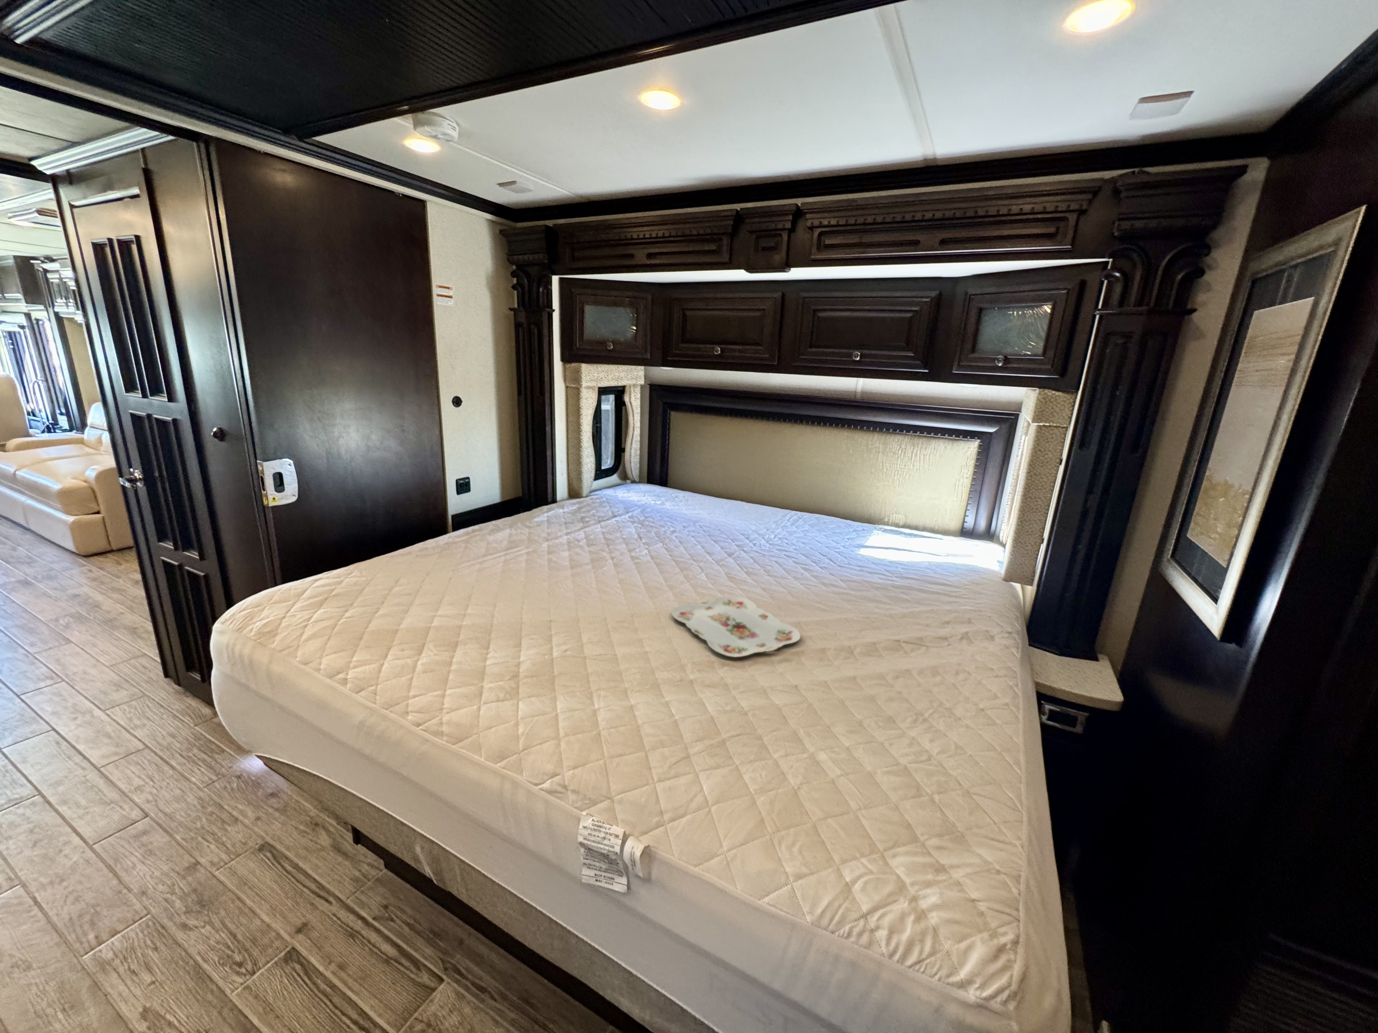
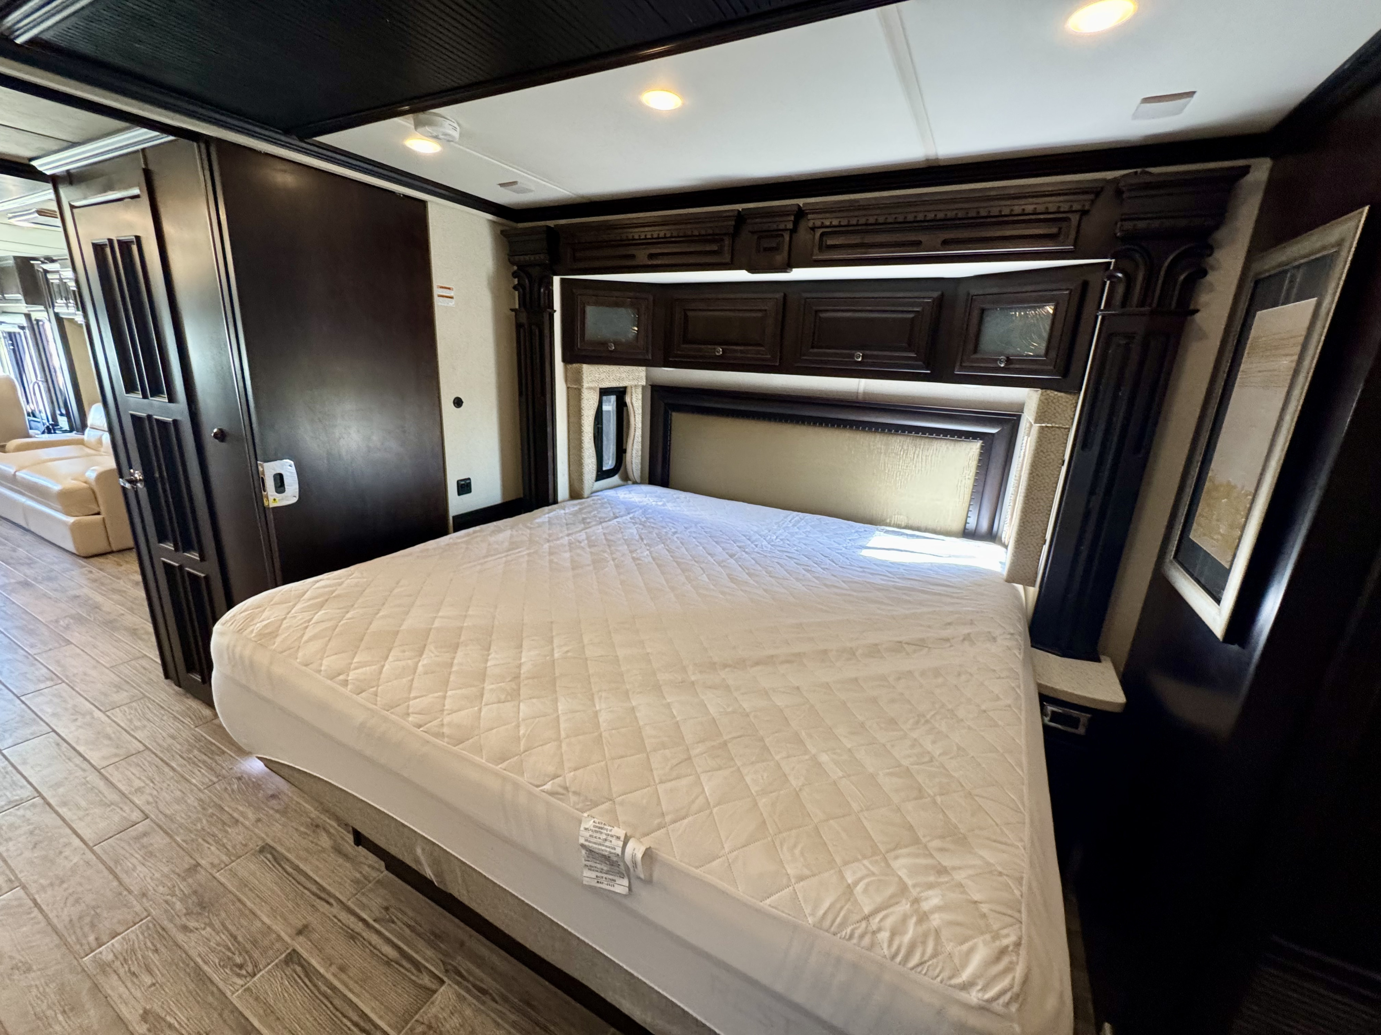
- serving tray (733, 624)
